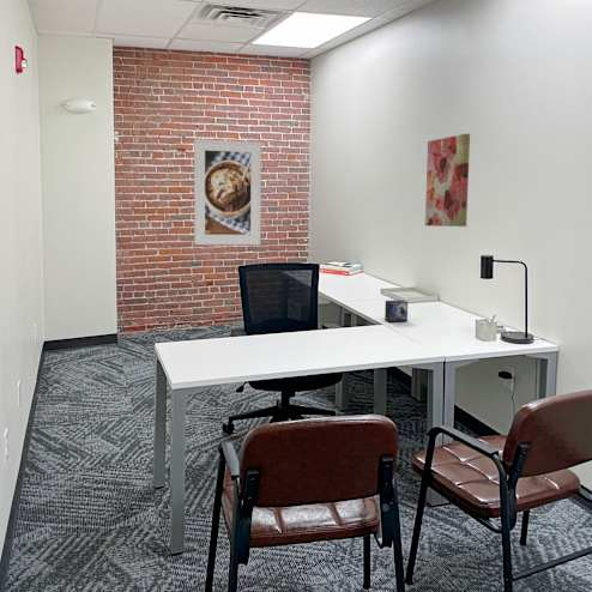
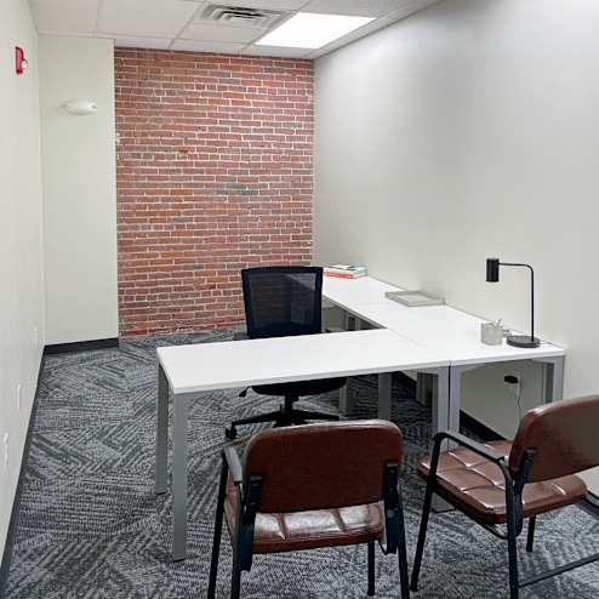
- wall art (446, 182)
- small box (395, 310)
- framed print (228, 193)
